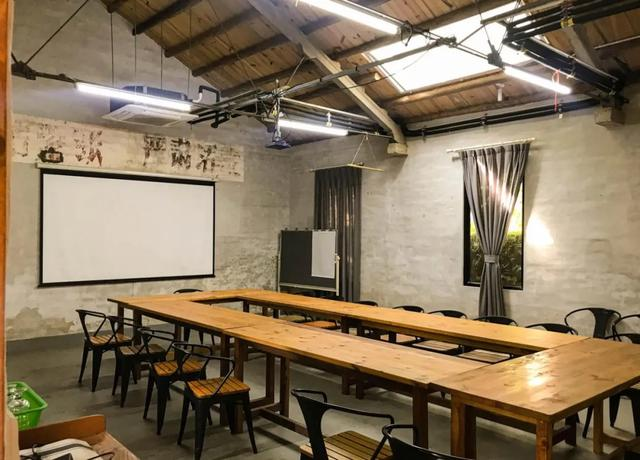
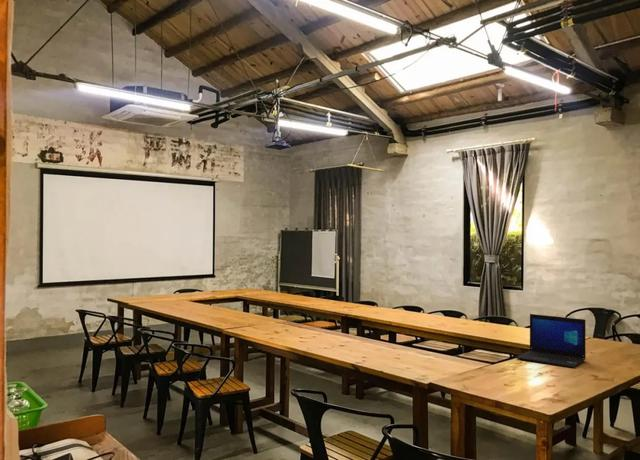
+ laptop (550, 339)
